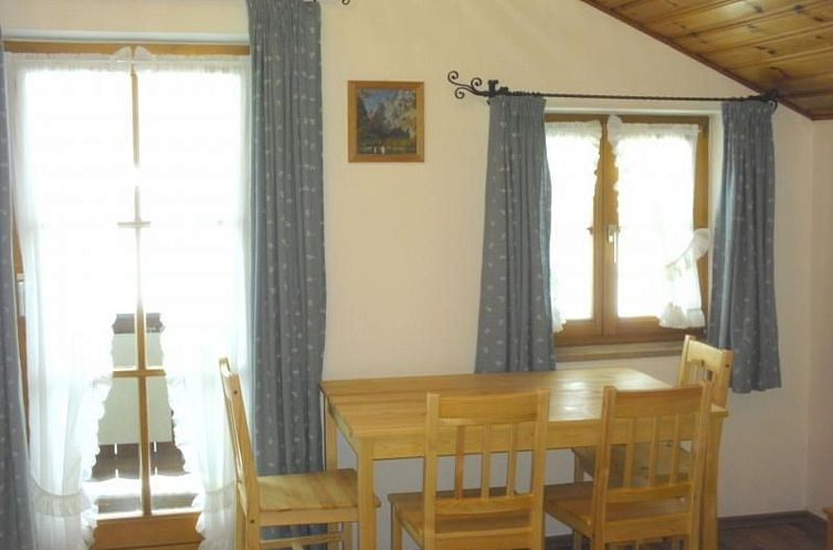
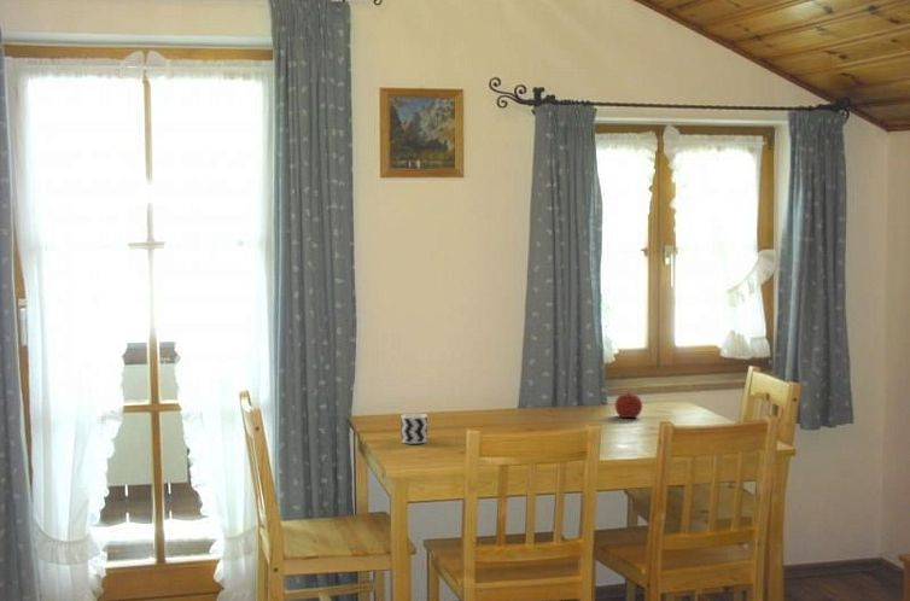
+ fruit (628, 403)
+ cup (413, 427)
